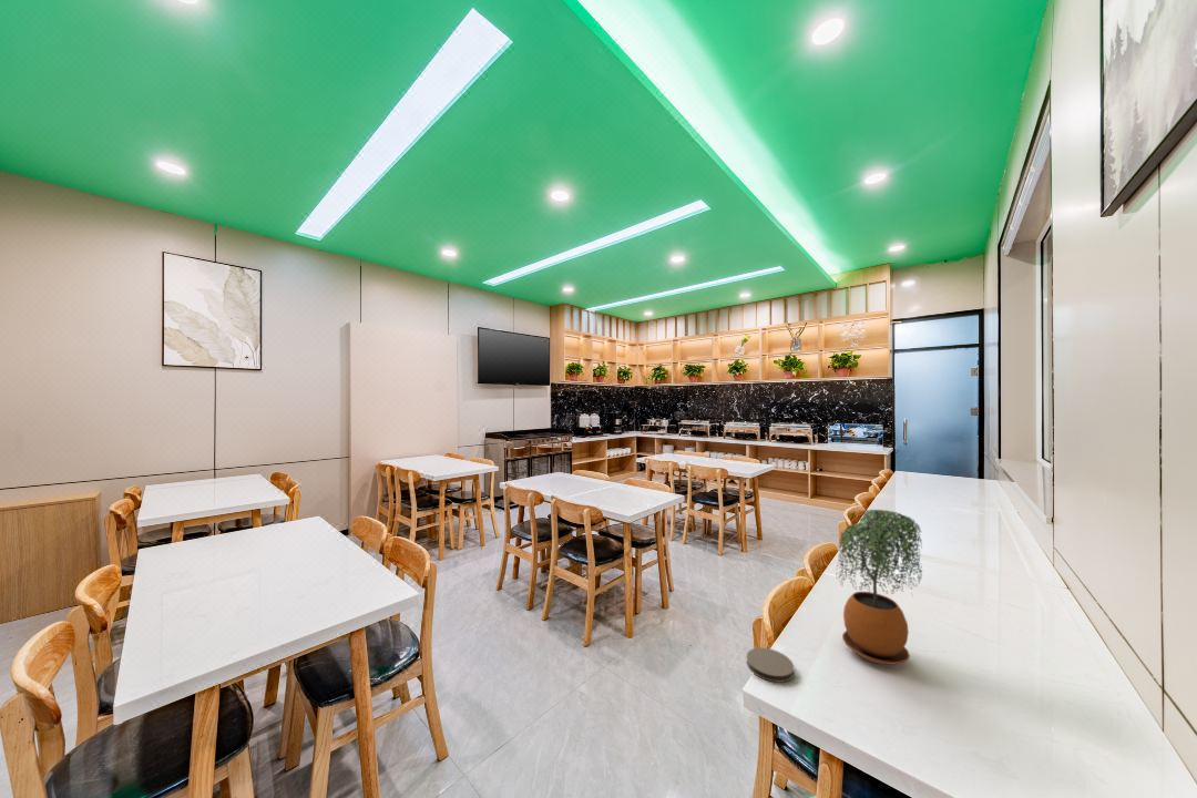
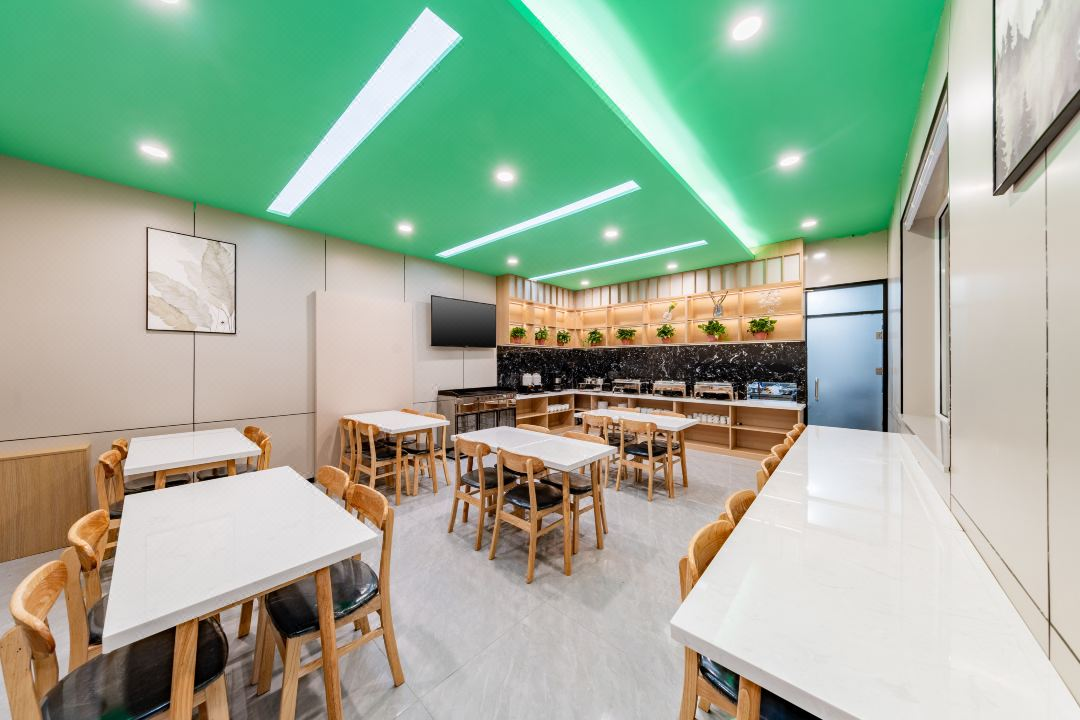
- potted plant (877, 581)
- coaster (769, 664)
